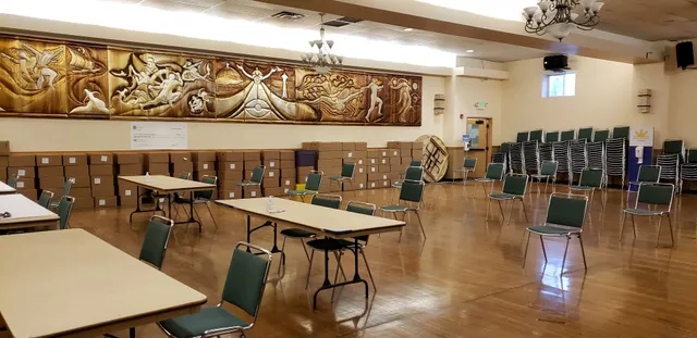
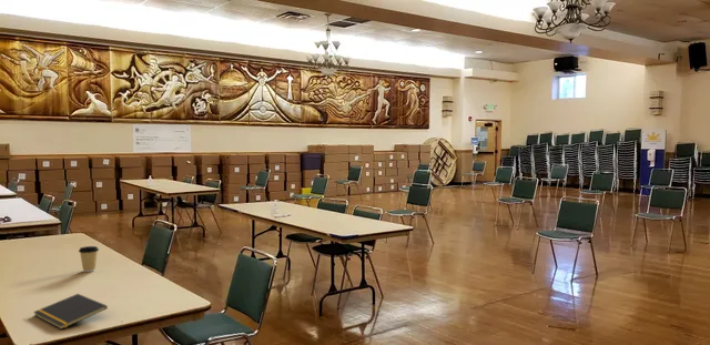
+ notepad (70, 310)
+ coffee cup (89, 258)
